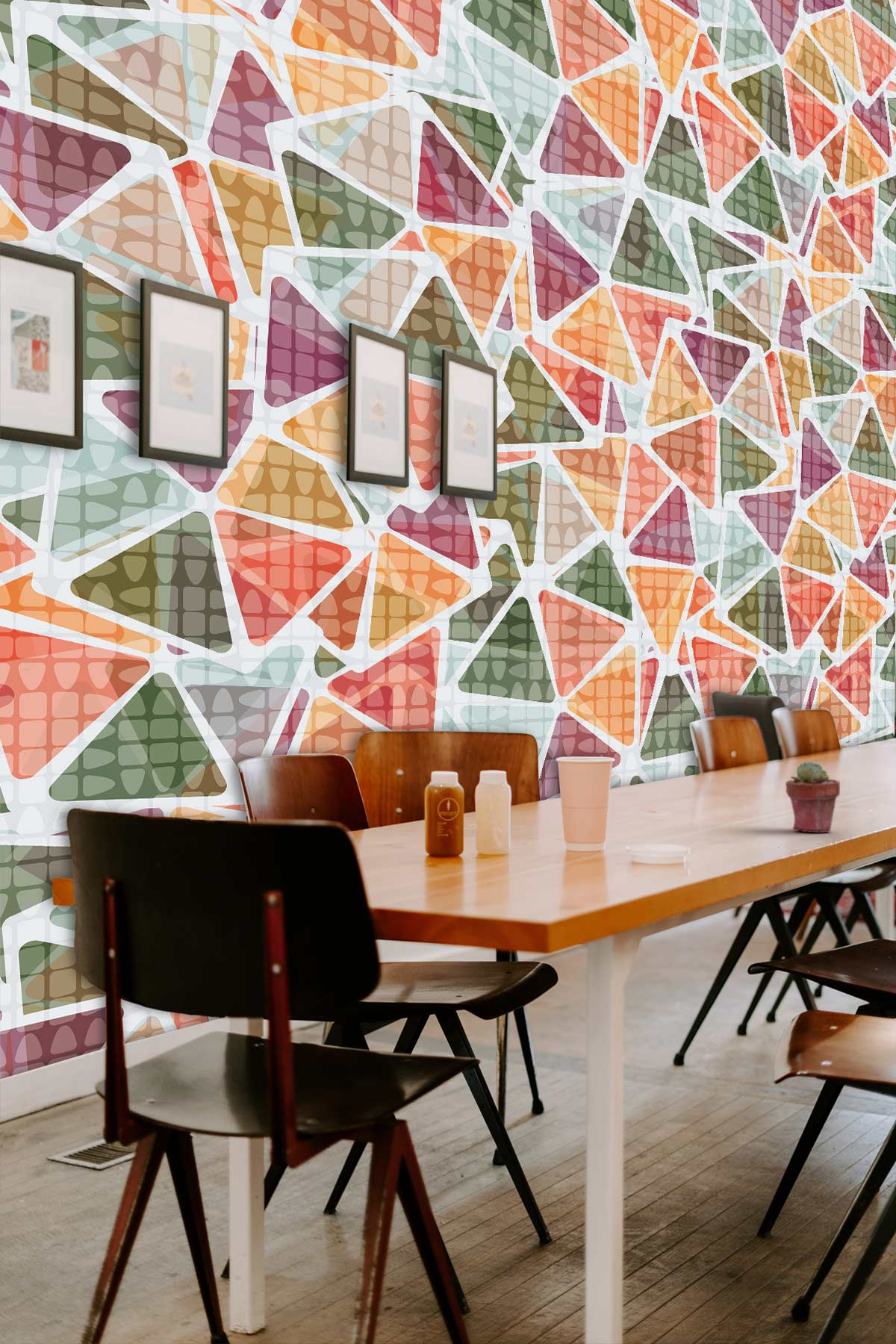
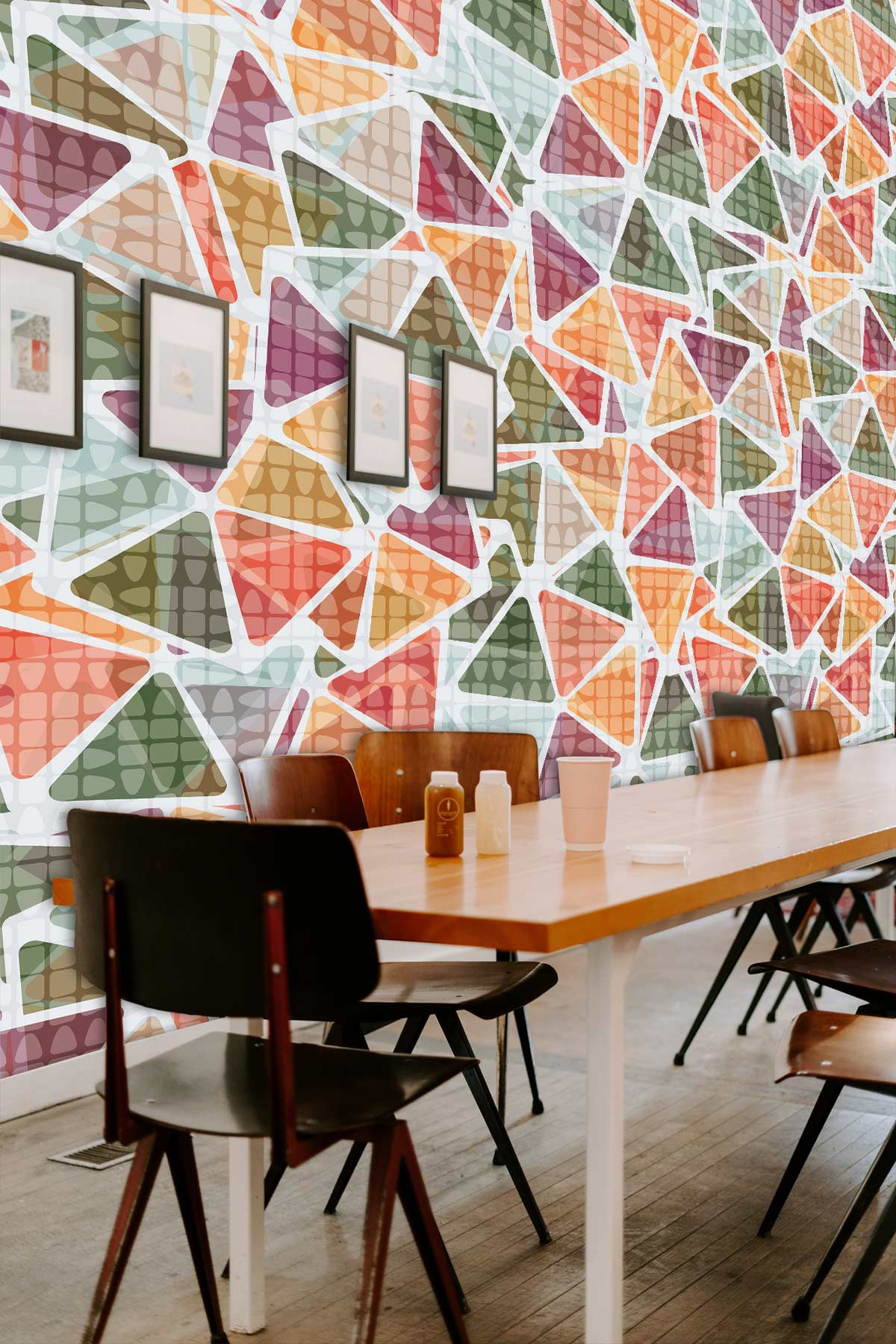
- potted succulent (812, 795)
